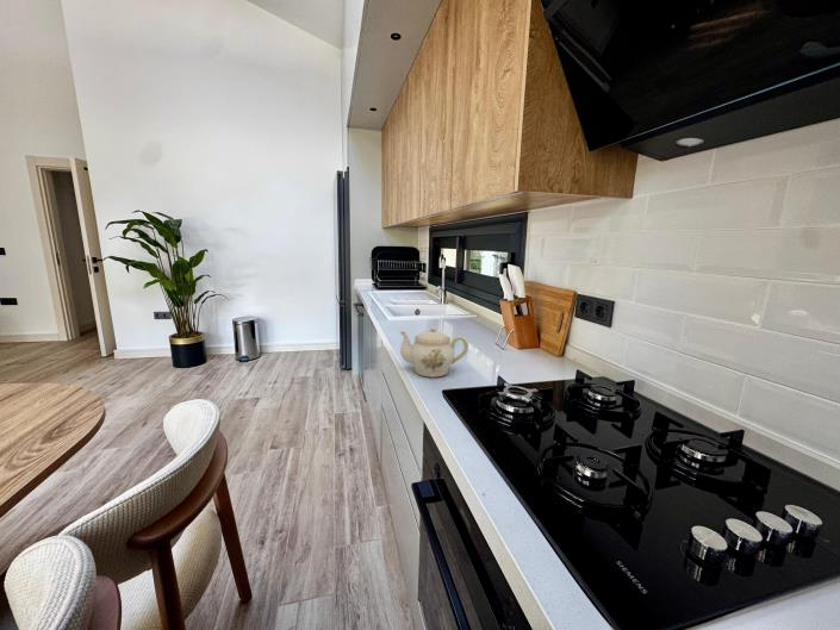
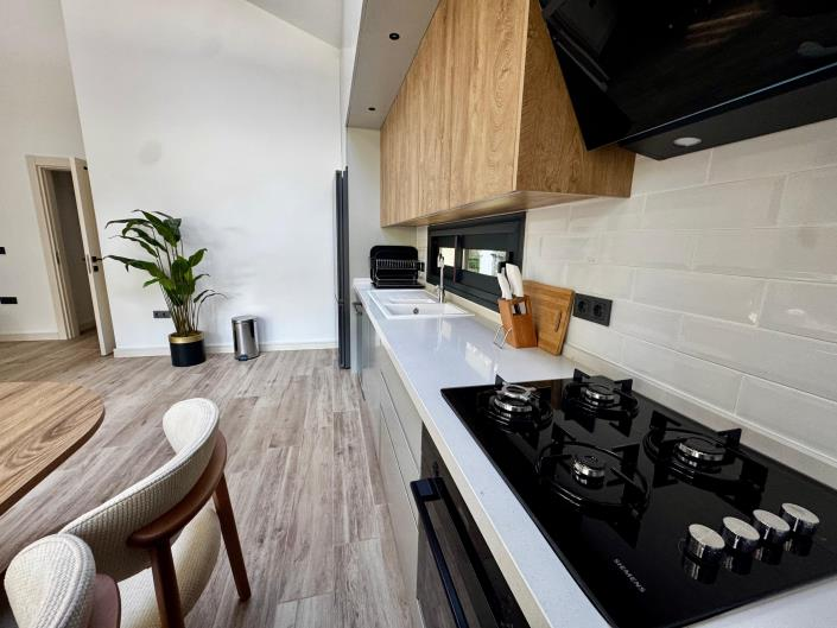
- teapot (434, 349)
